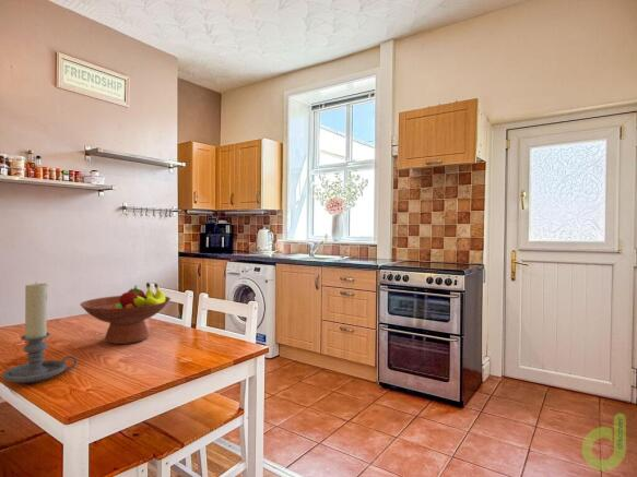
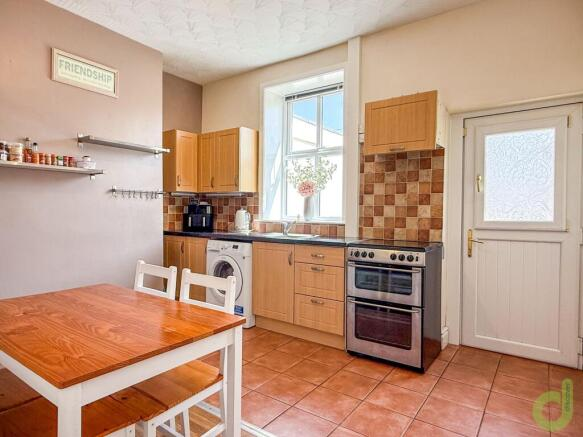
- fruit bowl (127, 312)
- candle holder (42, 329)
